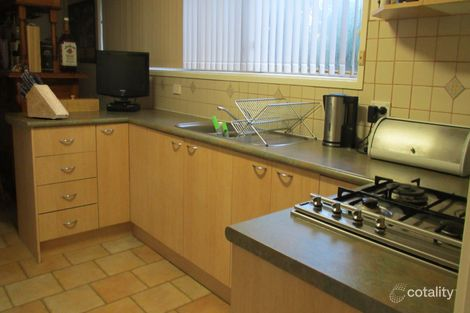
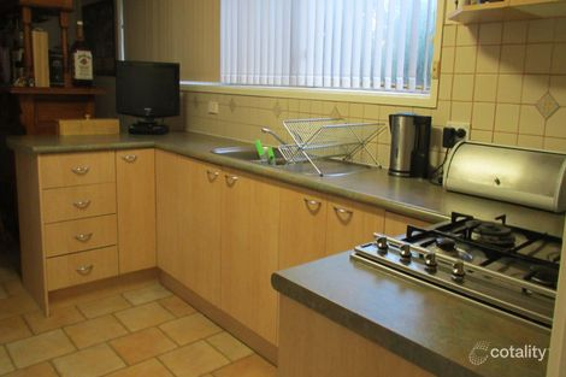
- knife block (42, 94)
